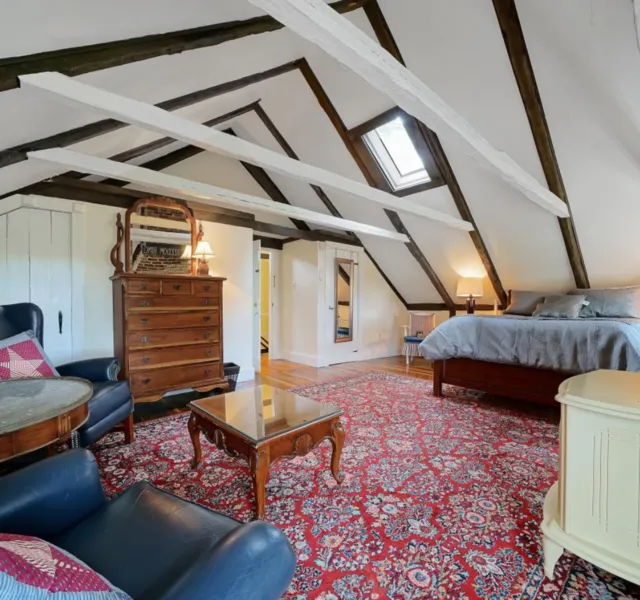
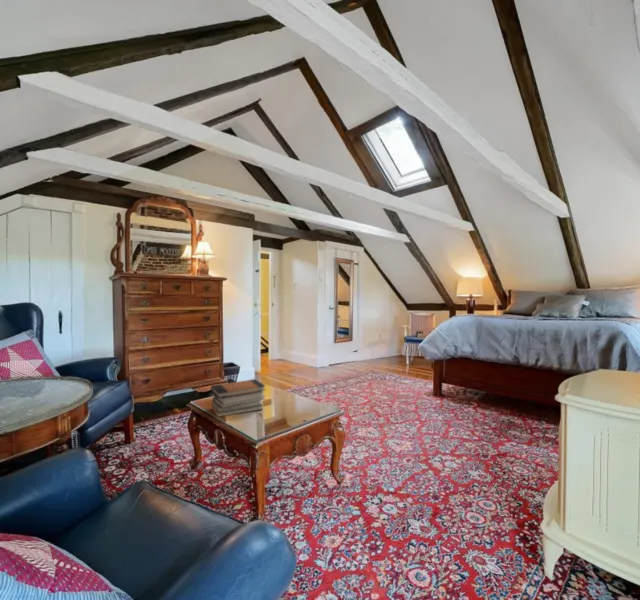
+ book stack (238, 397)
